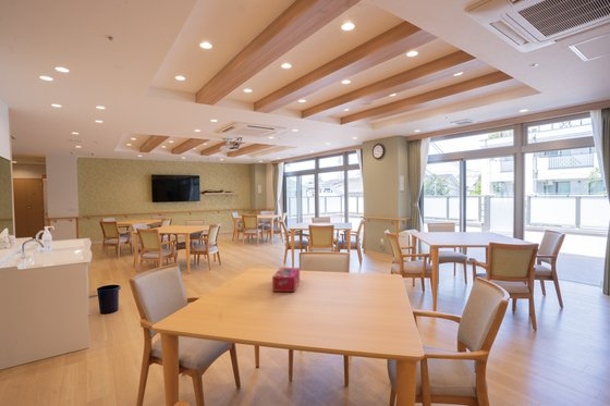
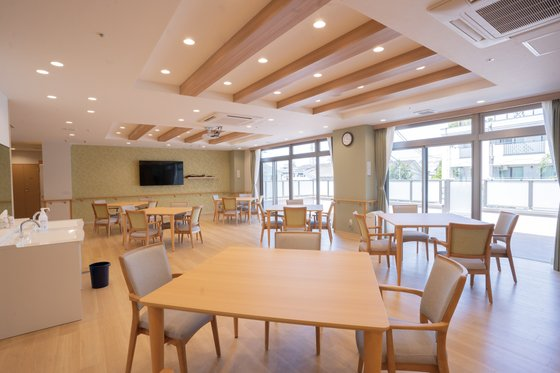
- tissue box (286, 279)
